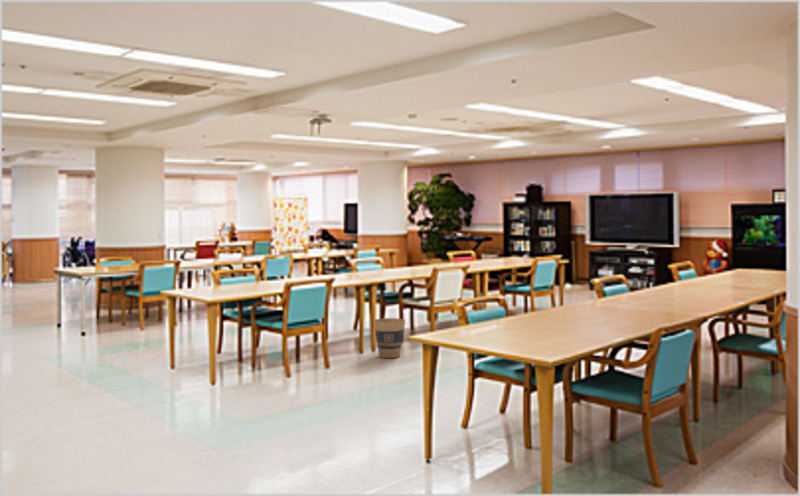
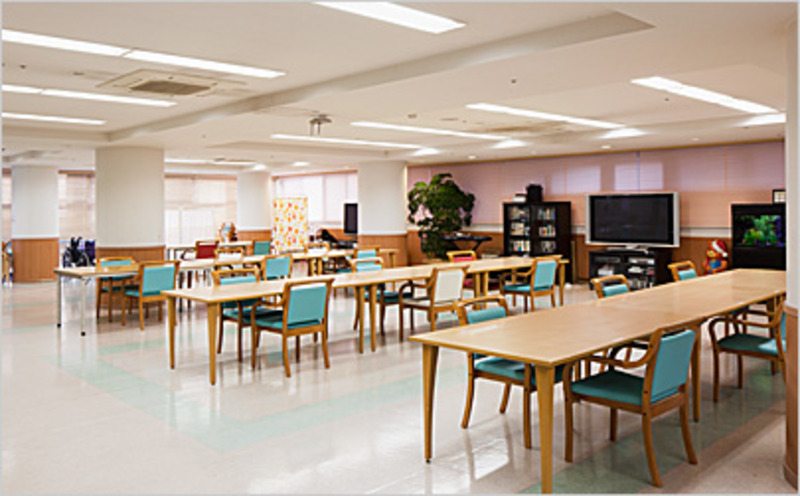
- trash can (389, 338)
